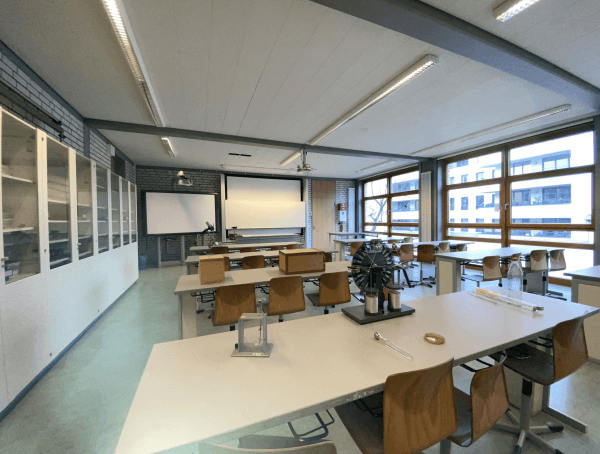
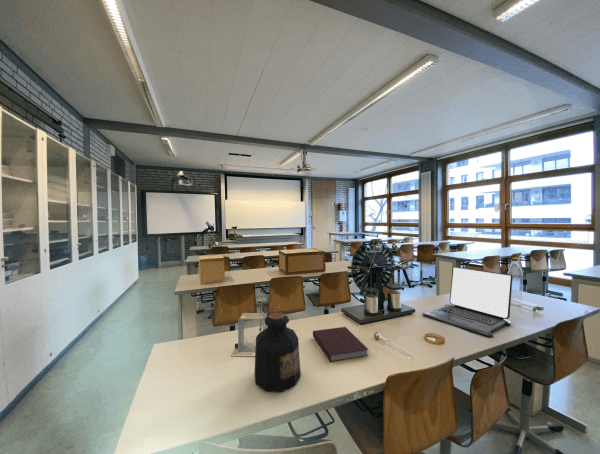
+ laptop (466, 296)
+ notebook (338, 342)
+ bottle (277, 346)
